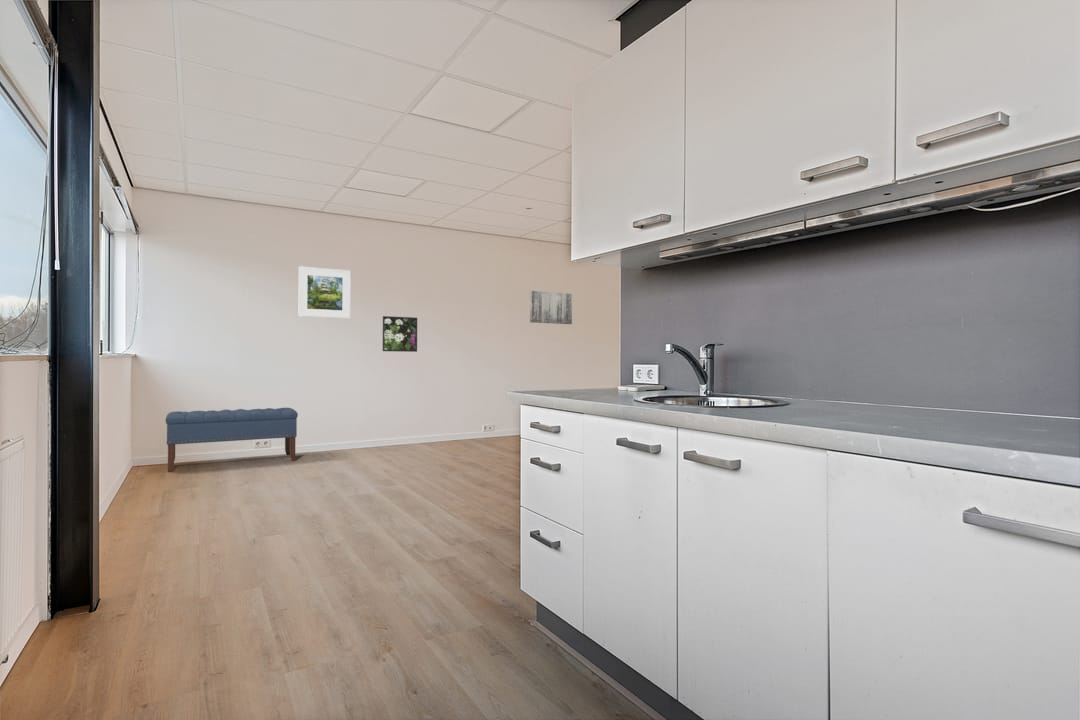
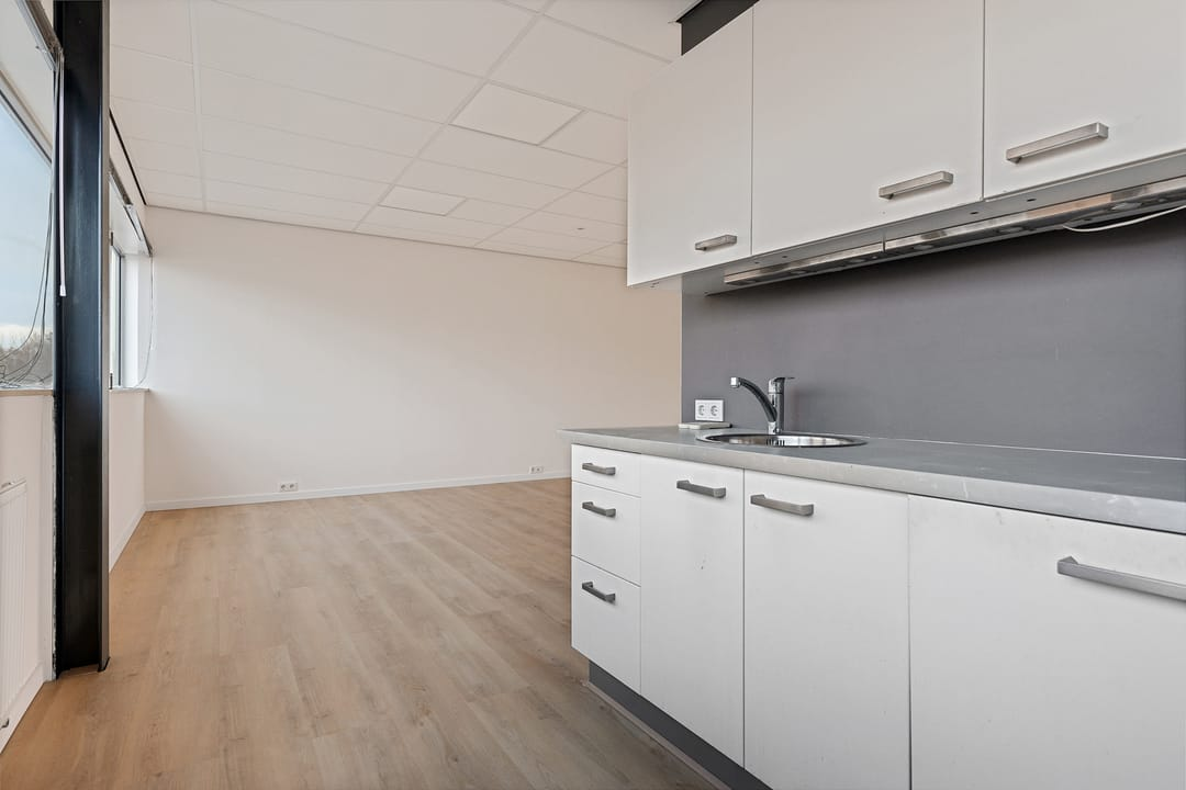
- wall art (551, 307)
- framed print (400, 334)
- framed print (325, 293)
- bench (233, 436)
